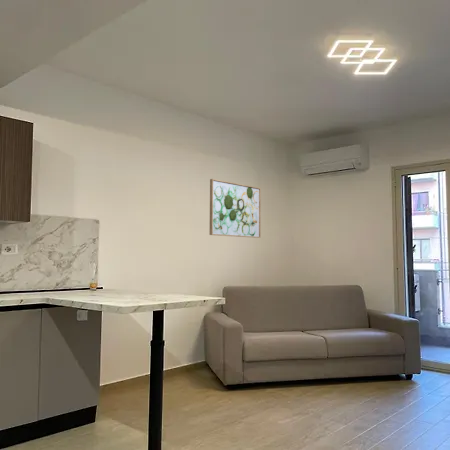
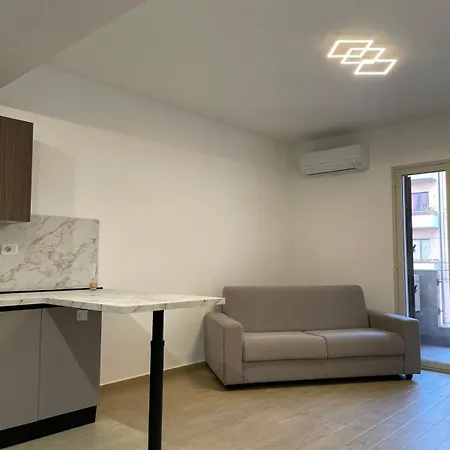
- wall art (237, 209)
